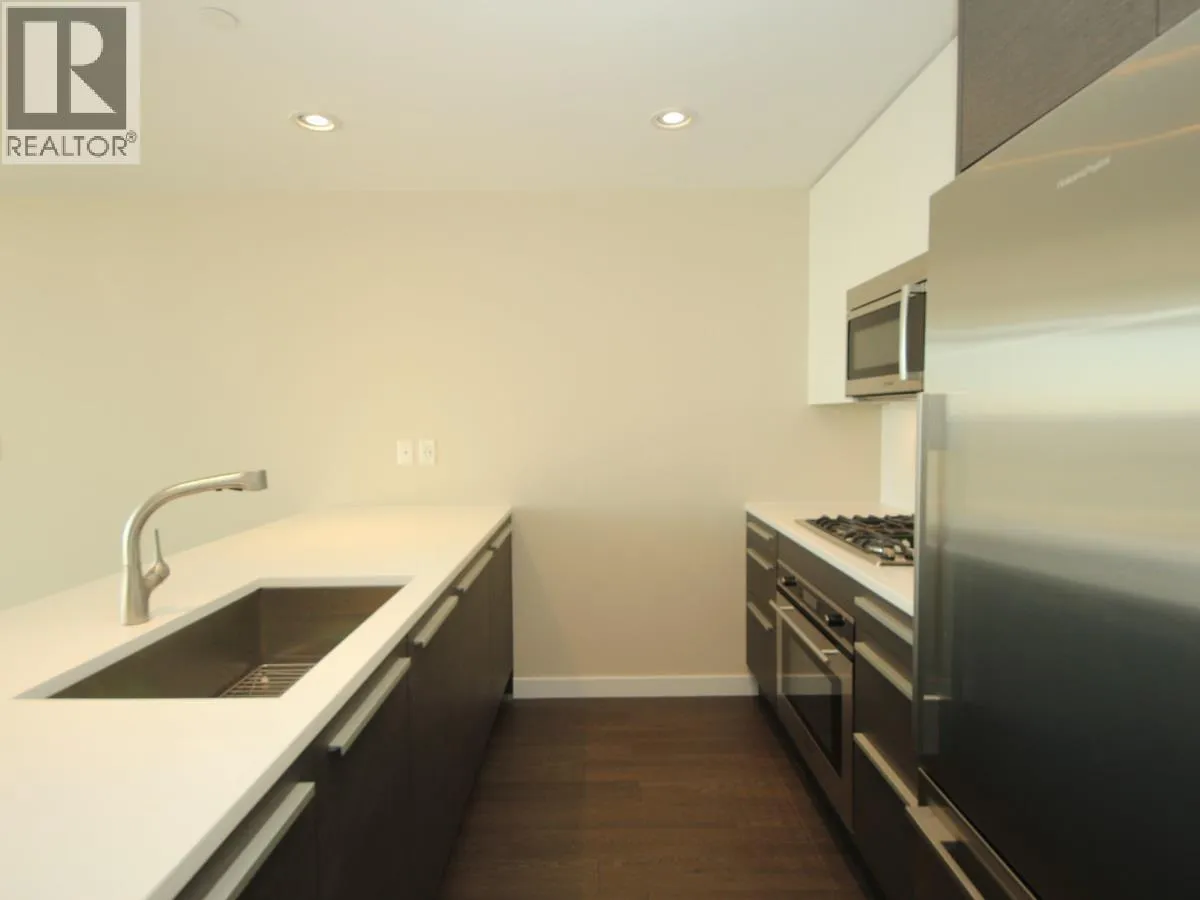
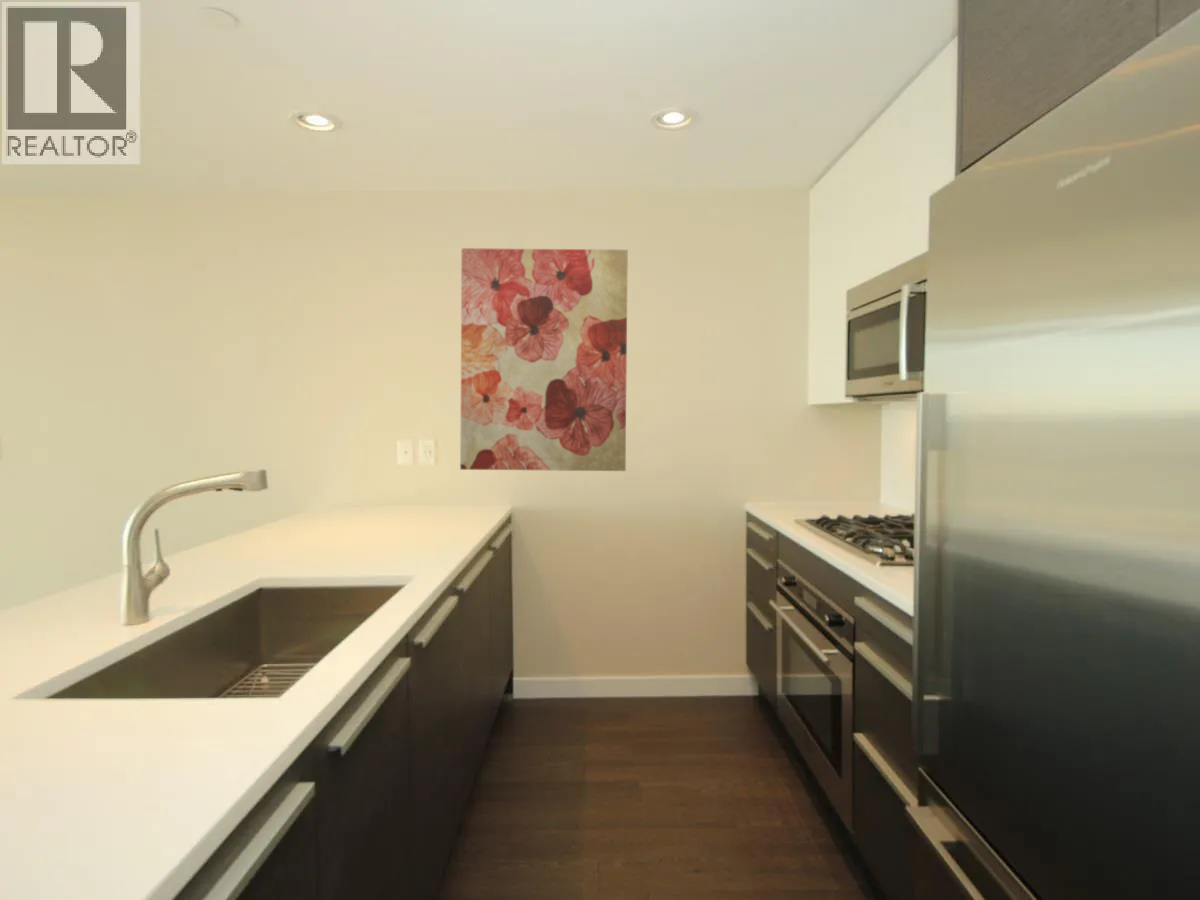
+ wall art (544, 360)
